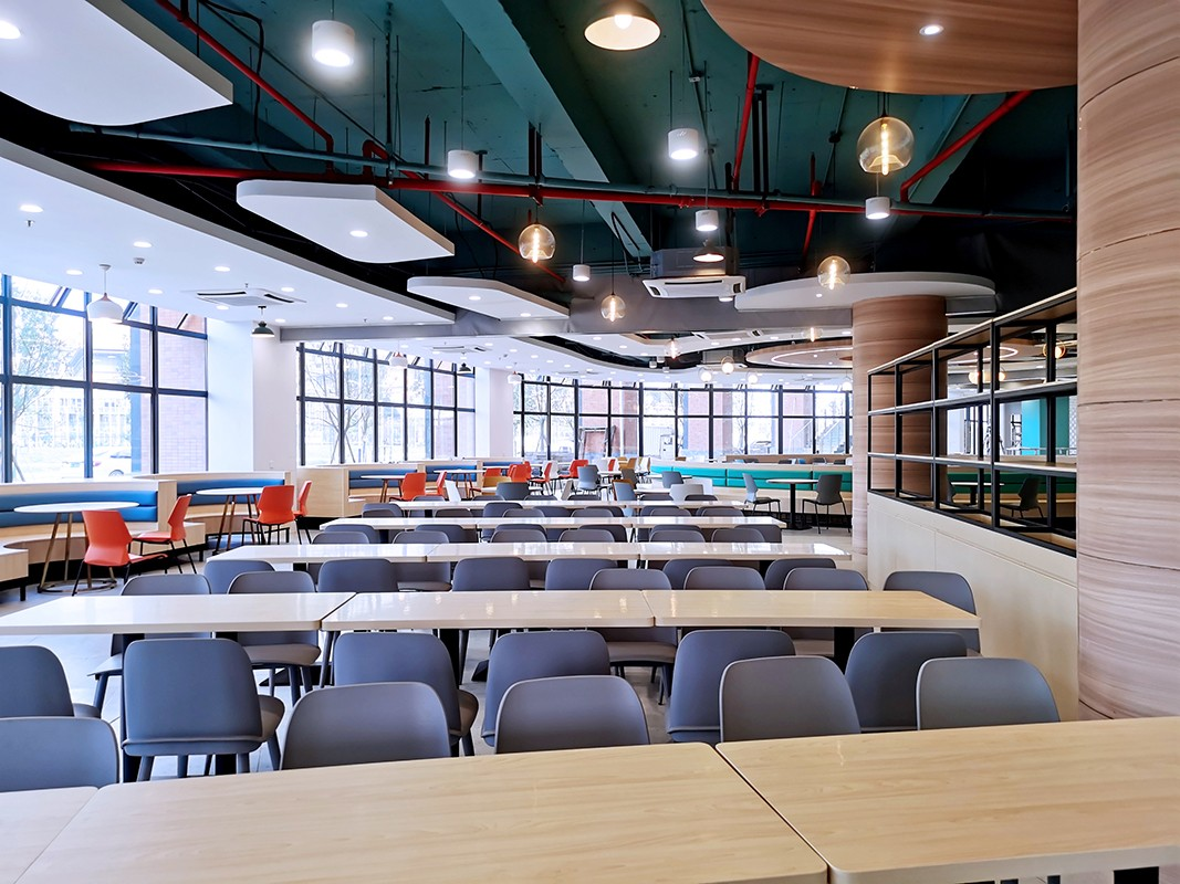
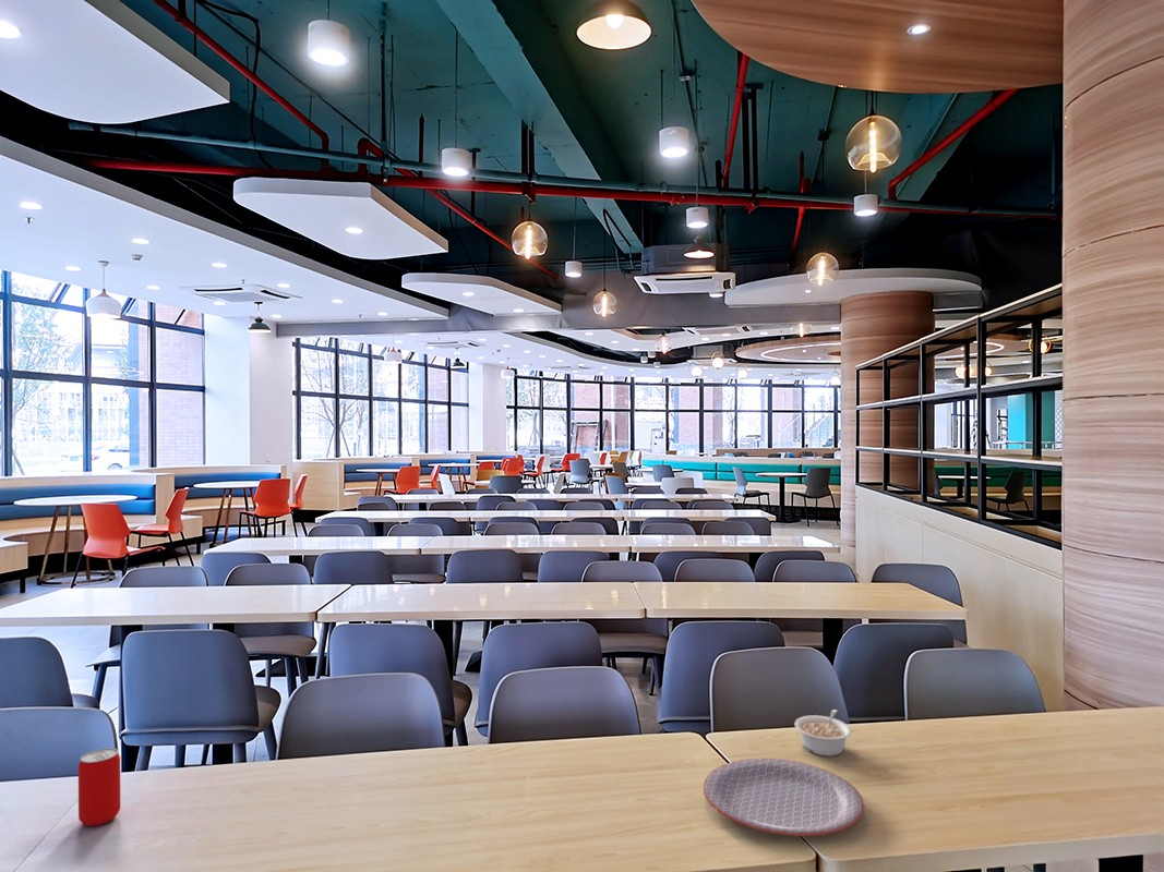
+ legume (821, 734)
+ beverage can (99, 786)
+ plate (781, 798)
